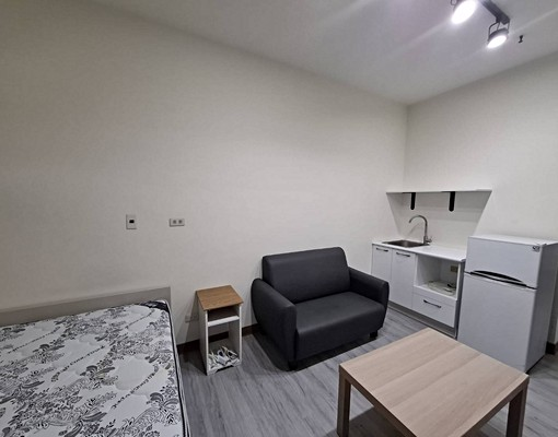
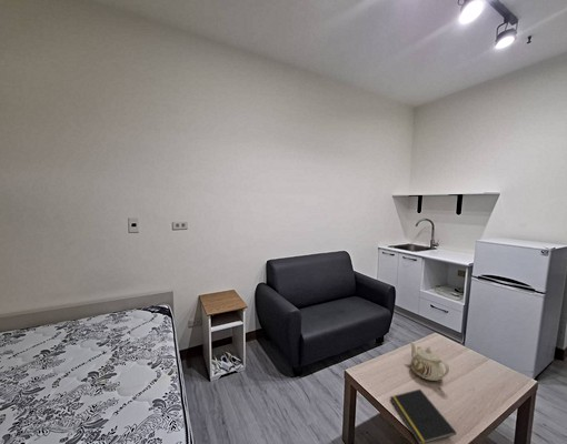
+ notepad (419, 413)
+ teapot (427, 361)
